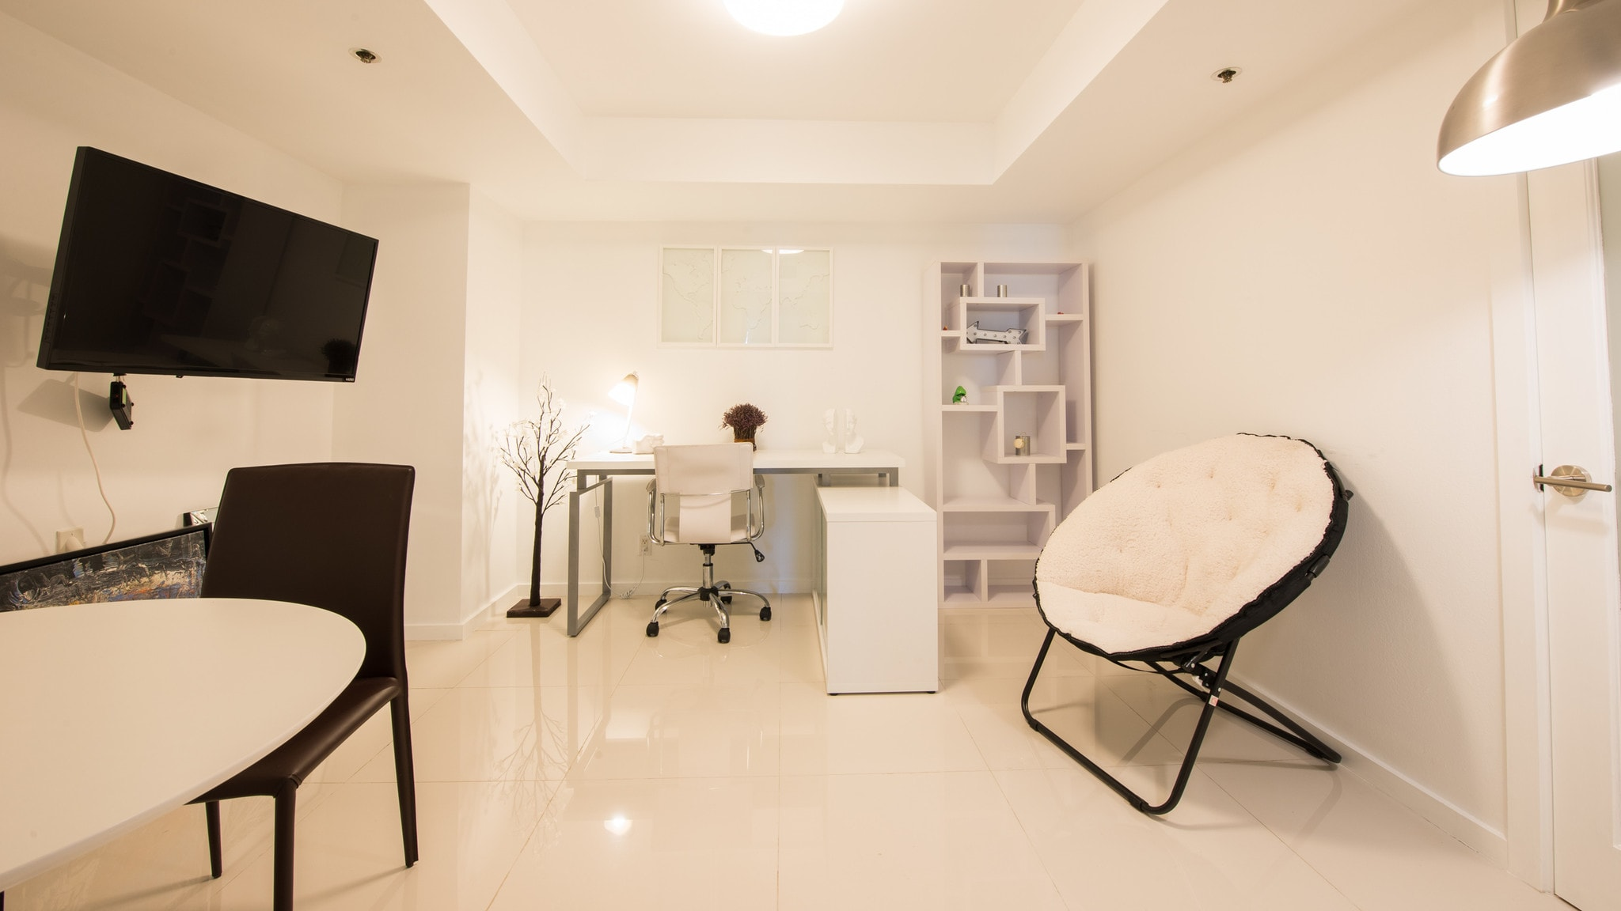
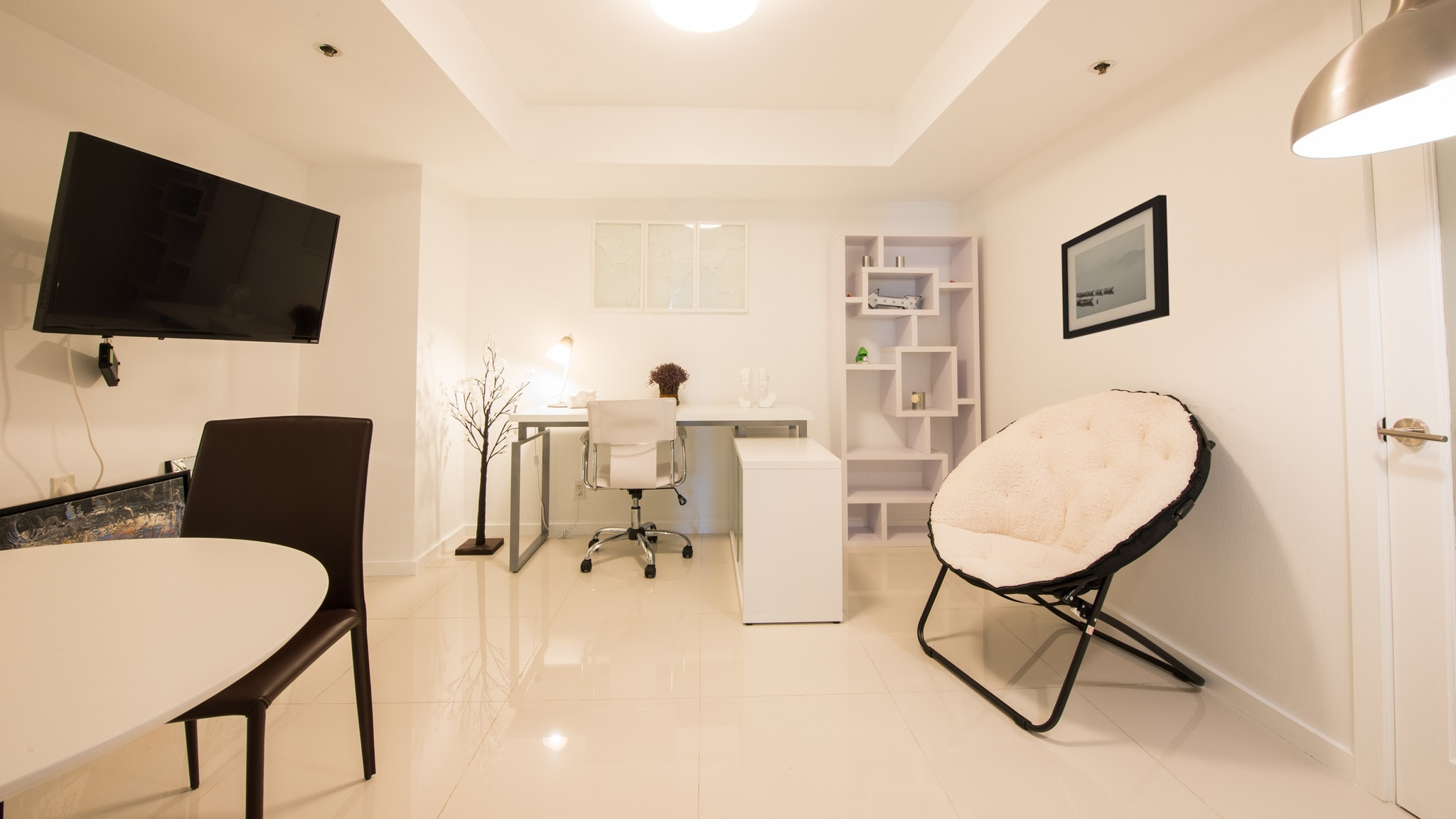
+ wall art (1108, 275)
